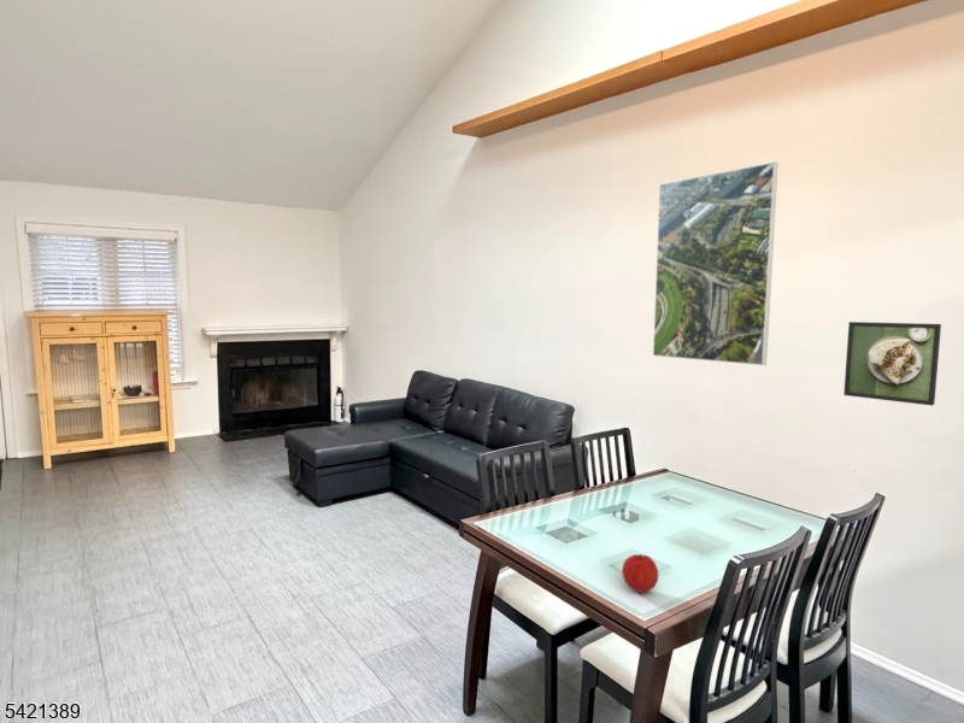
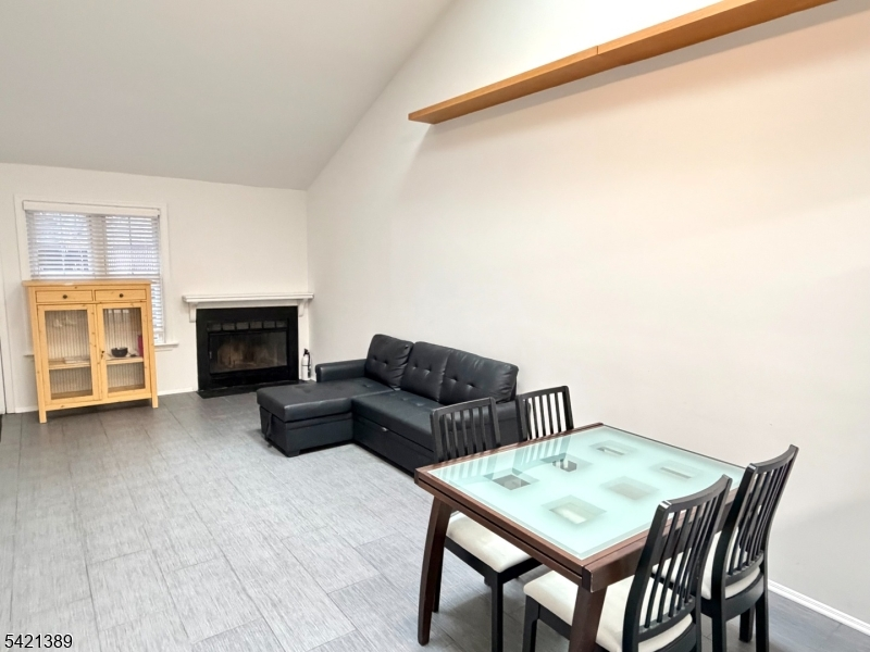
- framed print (709, 268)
- fruit (640, 571)
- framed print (889, 362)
